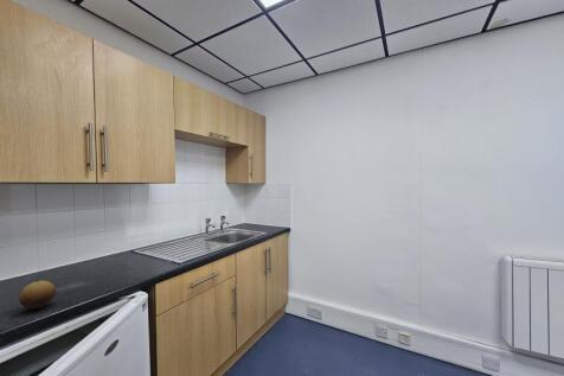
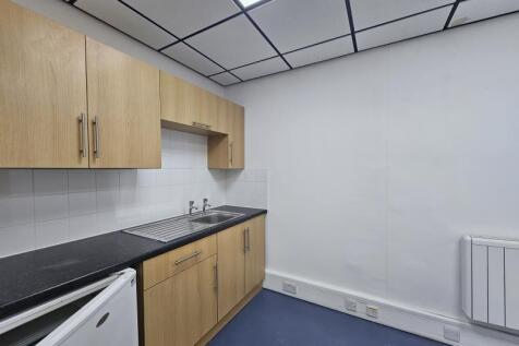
- fruit (38, 294)
